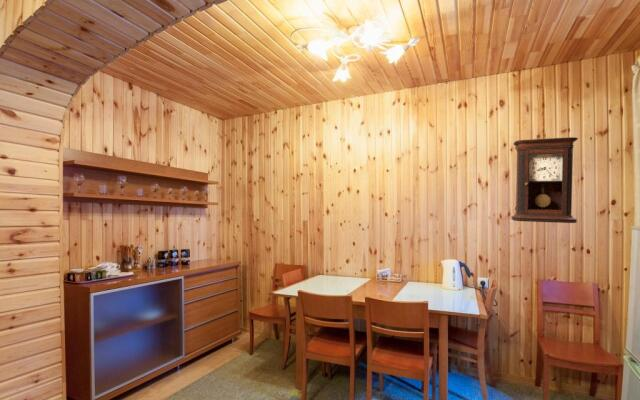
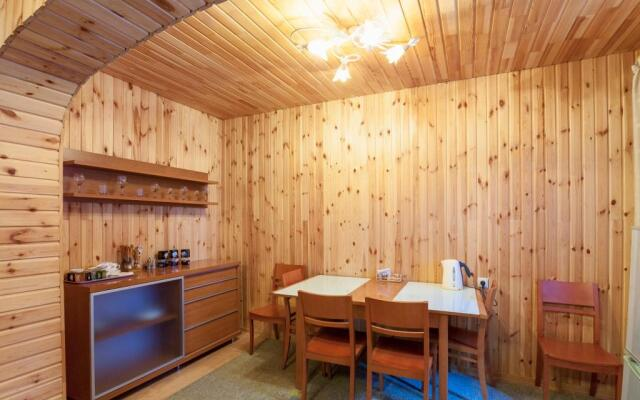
- pendulum clock (543, 180)
